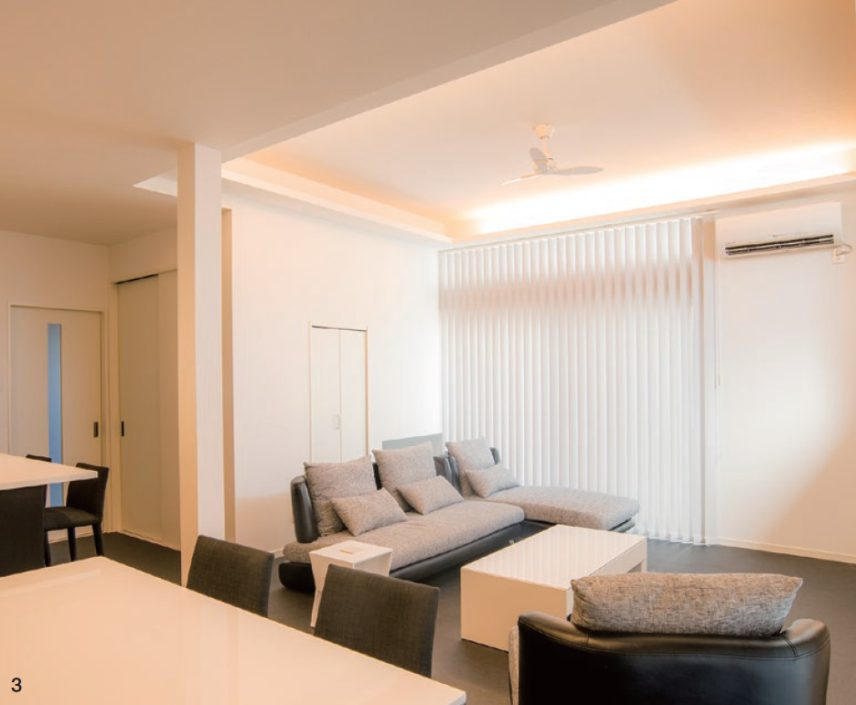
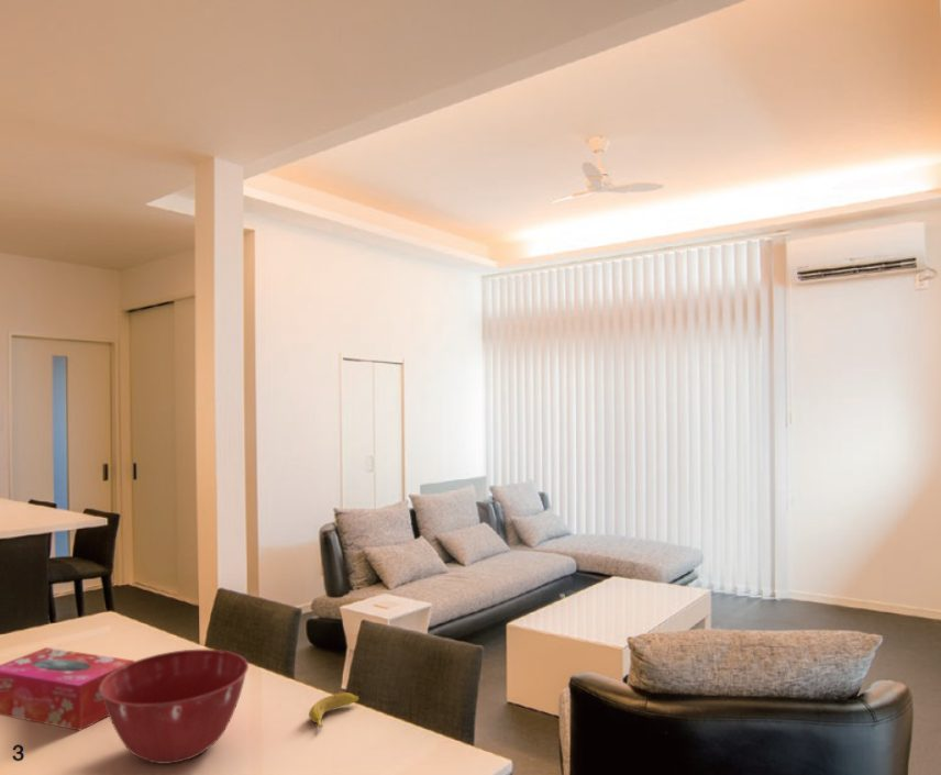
+ banana (332, 708)
+ tissue box (62, 686)
+ mixing bowl (177, 710)
